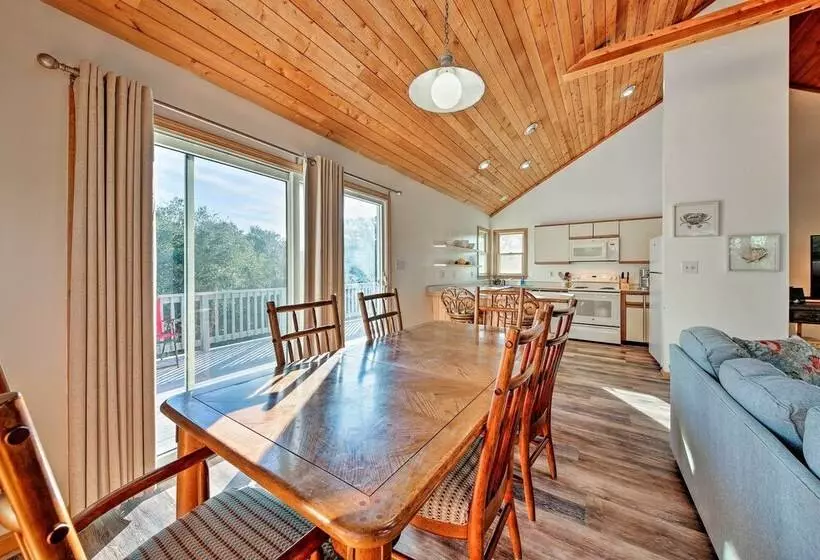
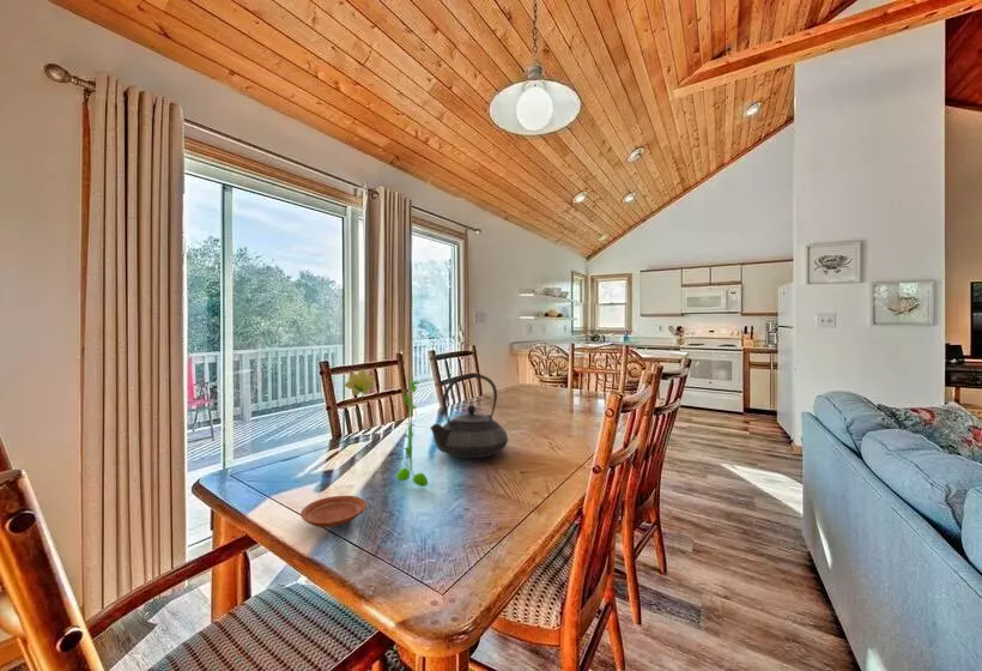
+ plate (334, 514)
+ teapot (467, 413)
+ plant (411, 431)
+ flower (362, 407)
